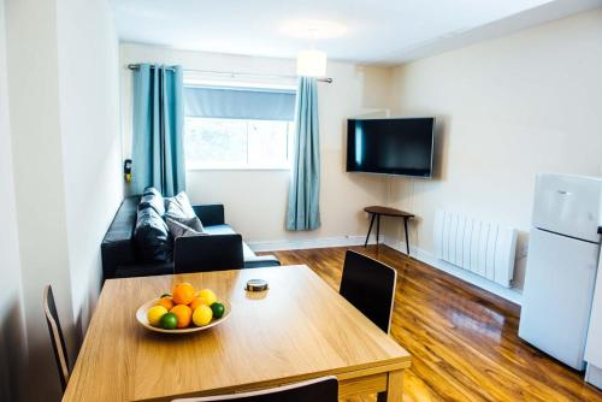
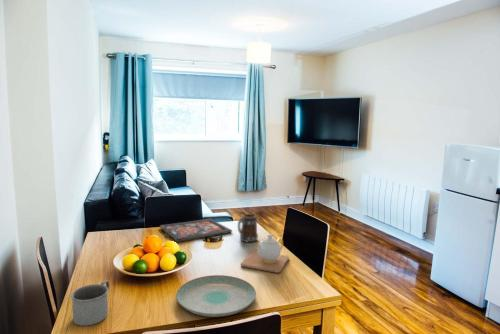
+ mug (92, 302)
+ mug (246, 228)
+ plate (216, 295)
+ teapot (265, 248)
+ board game (194, 229)
